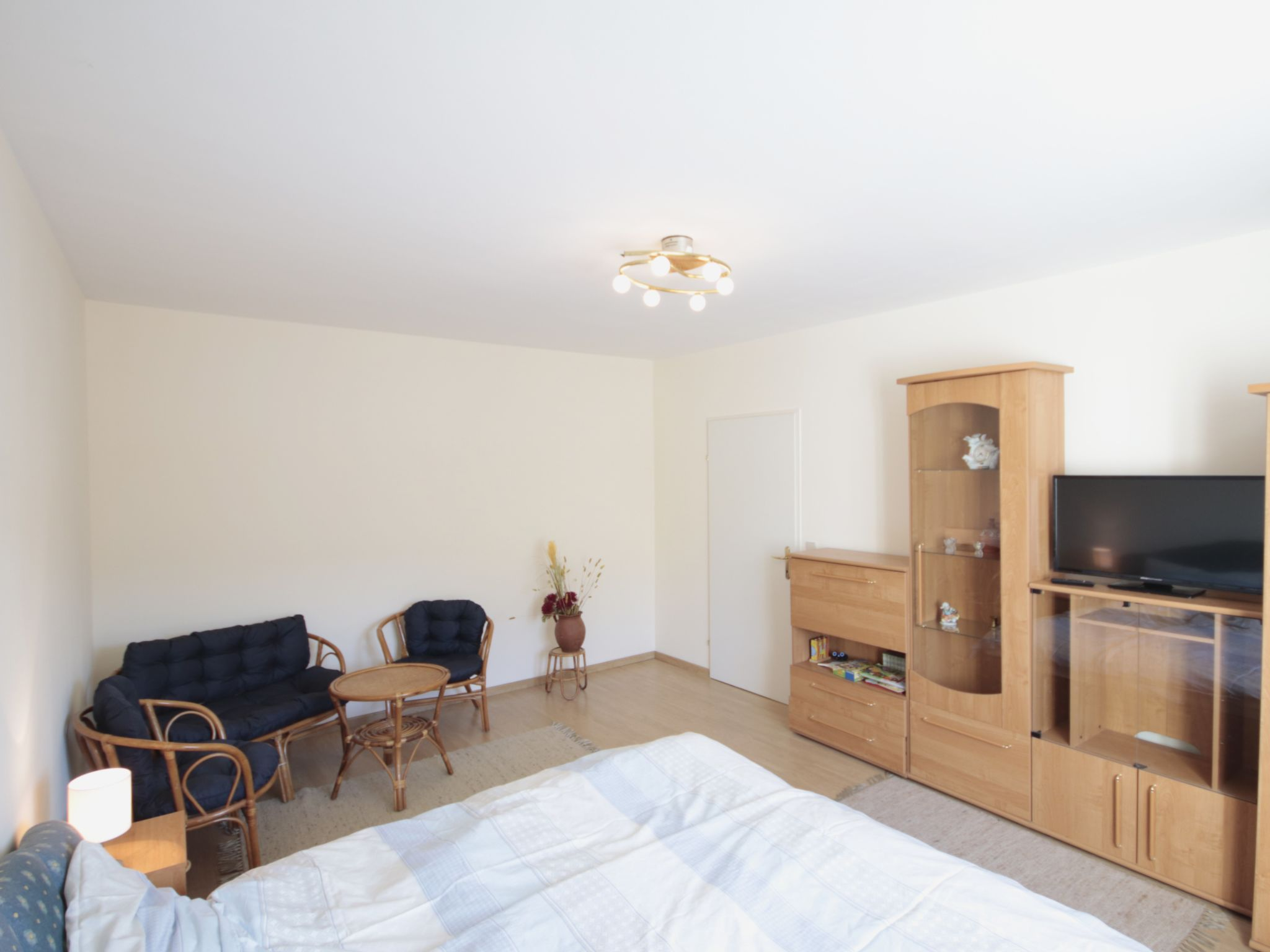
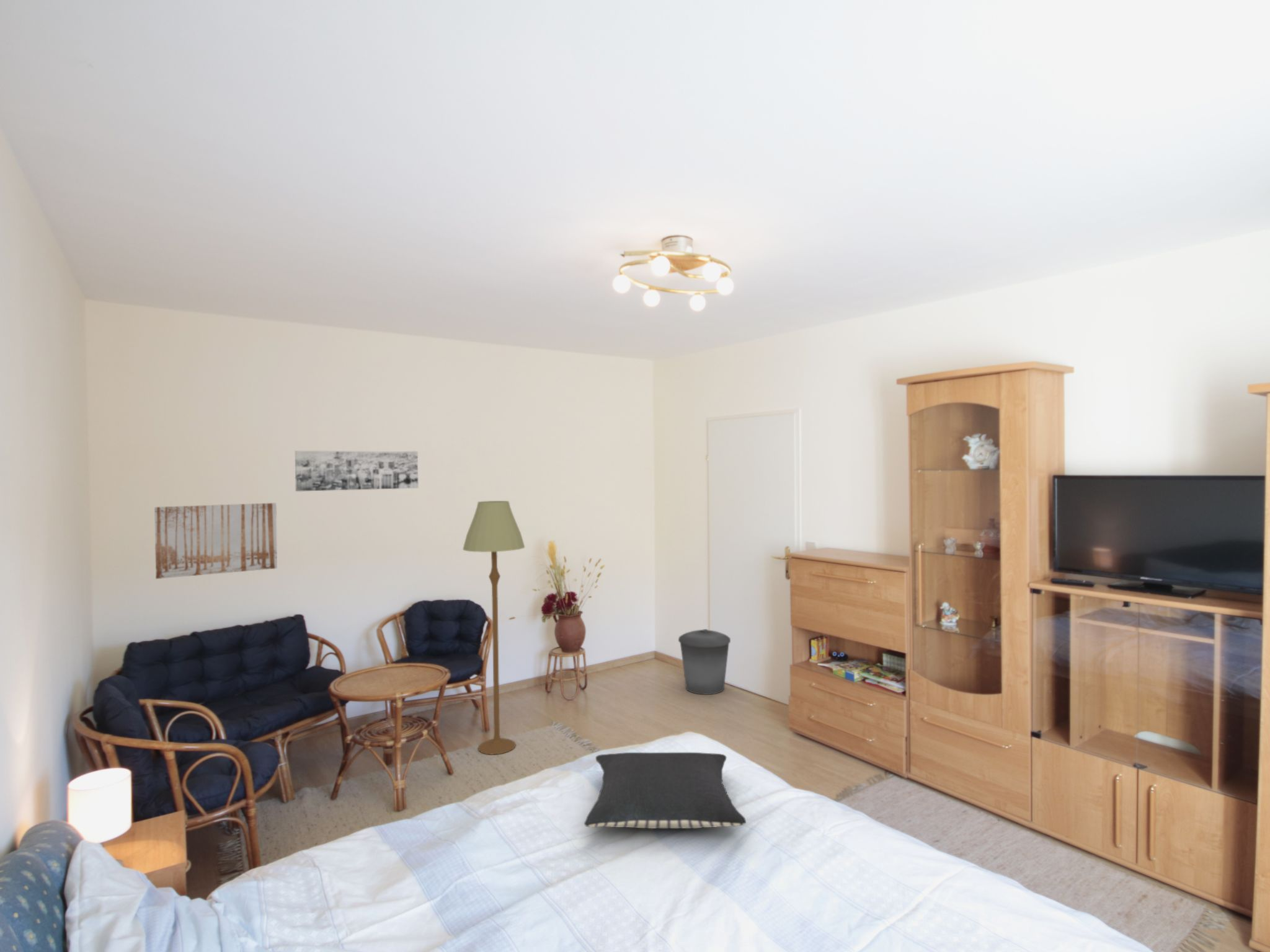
+ pillow (663, 787)
+ wall art (218, 539)
+ floor lamp (495, 624)
+ wall art (359, 470)
+ trash can (704, 659)
